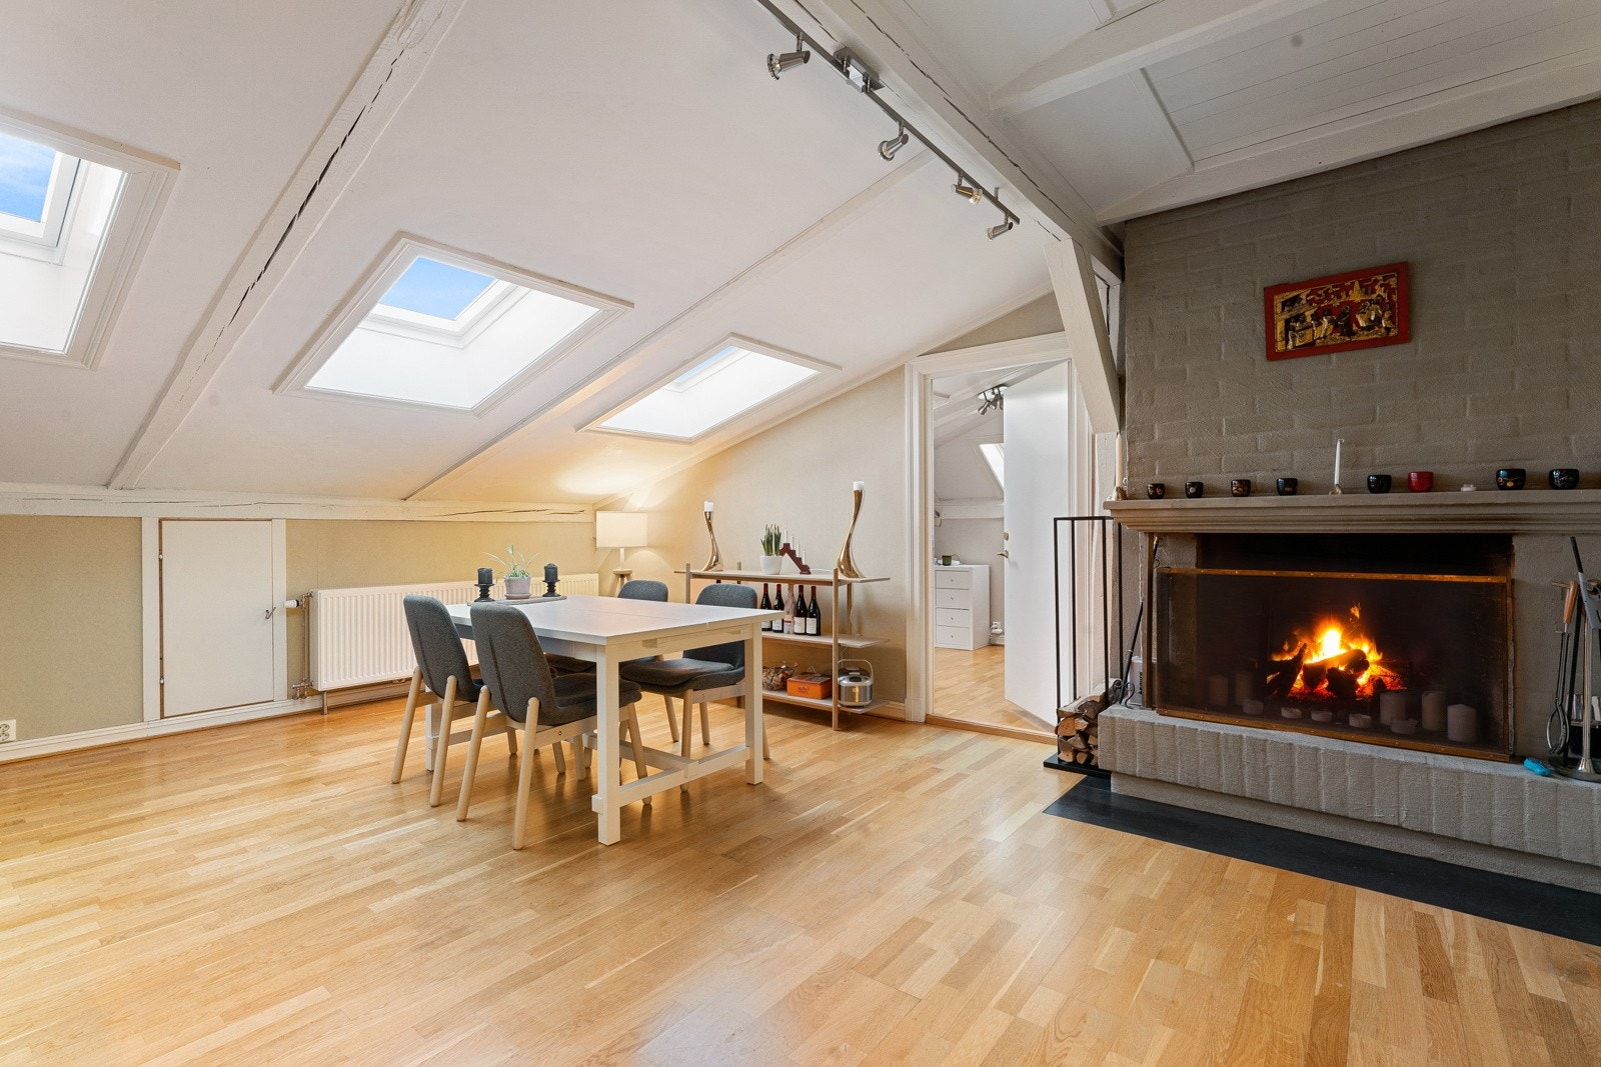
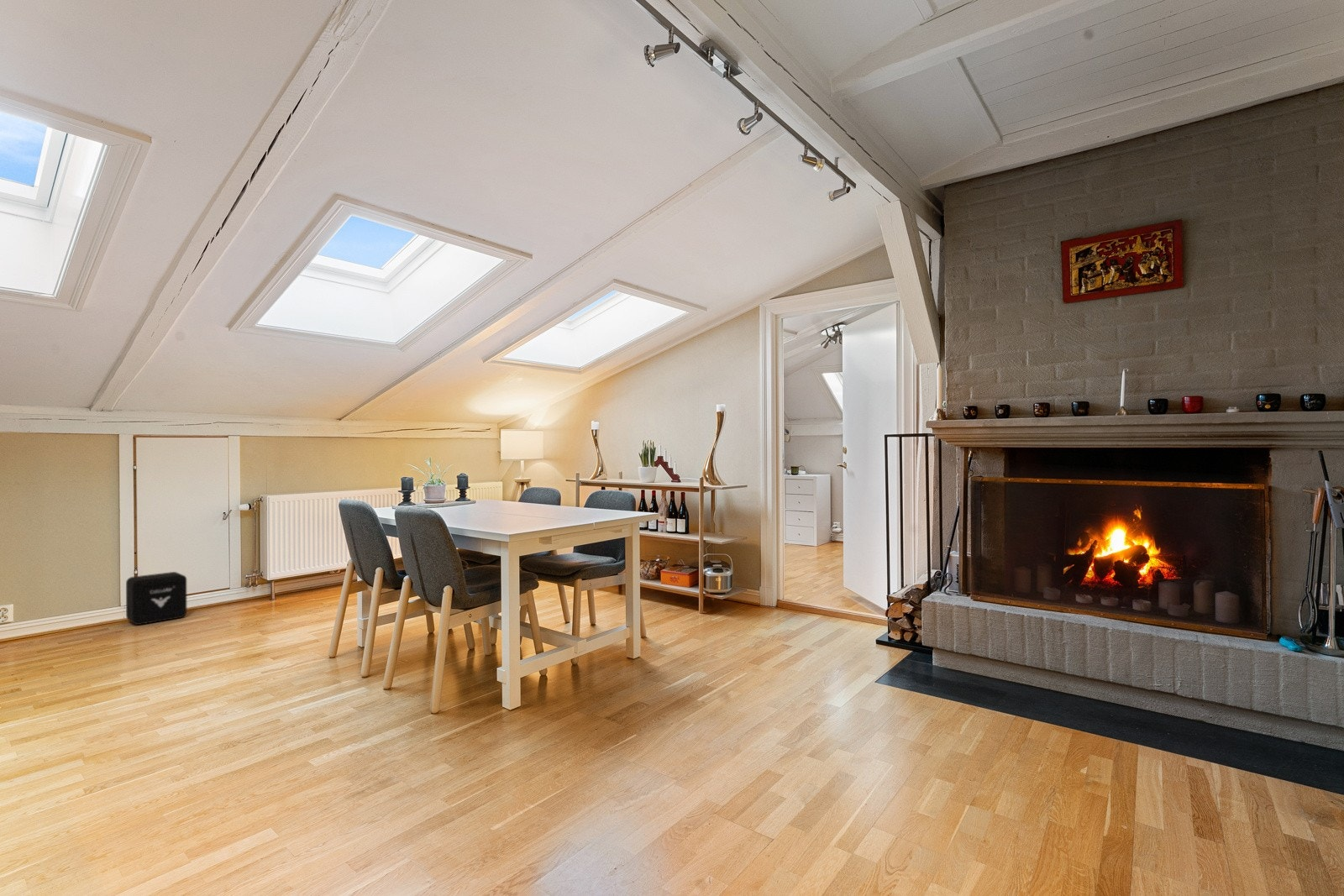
+ air purifier (156, 597)
